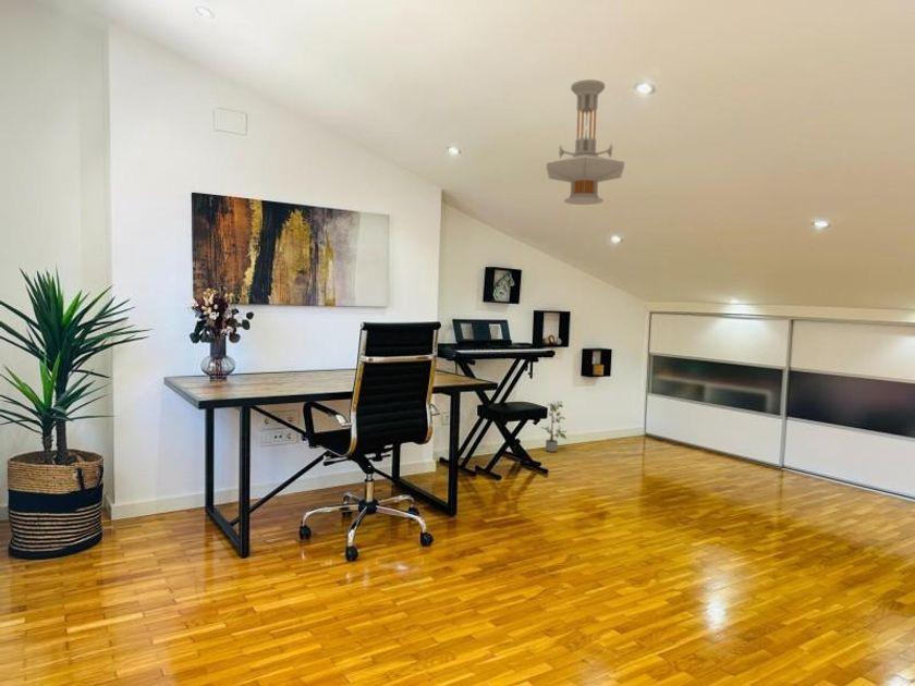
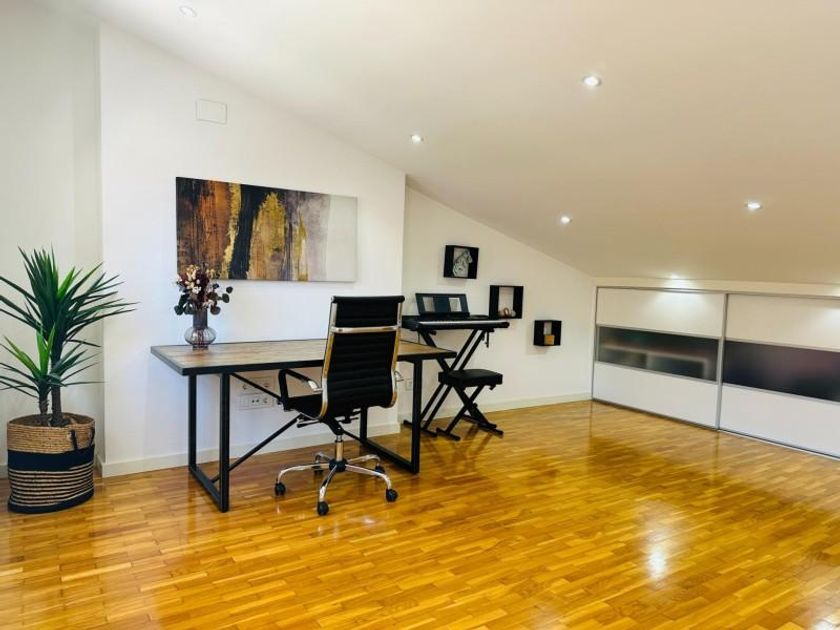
- potted plant (558, 426)
- ceiling light fixture (585, 144)
